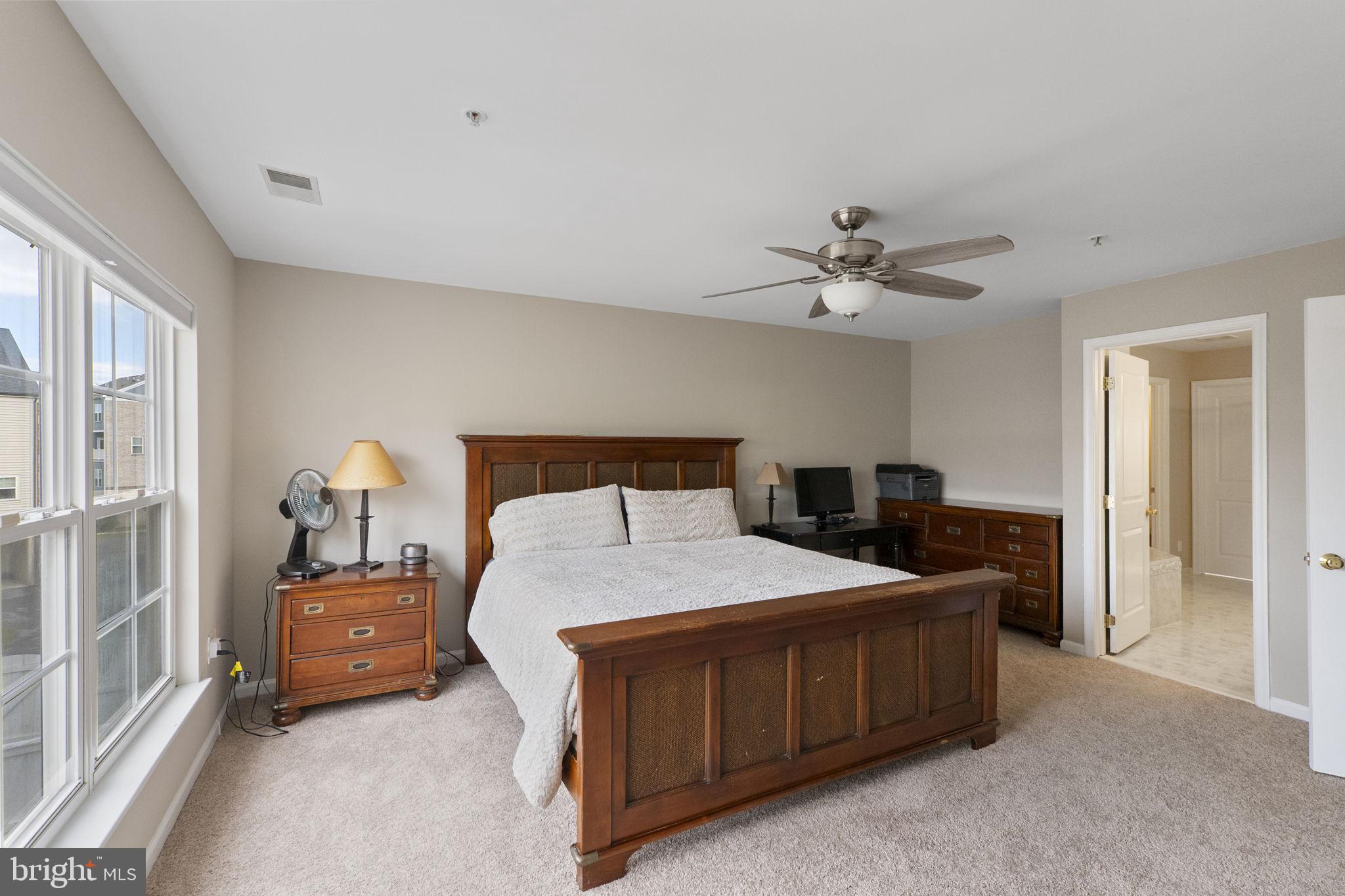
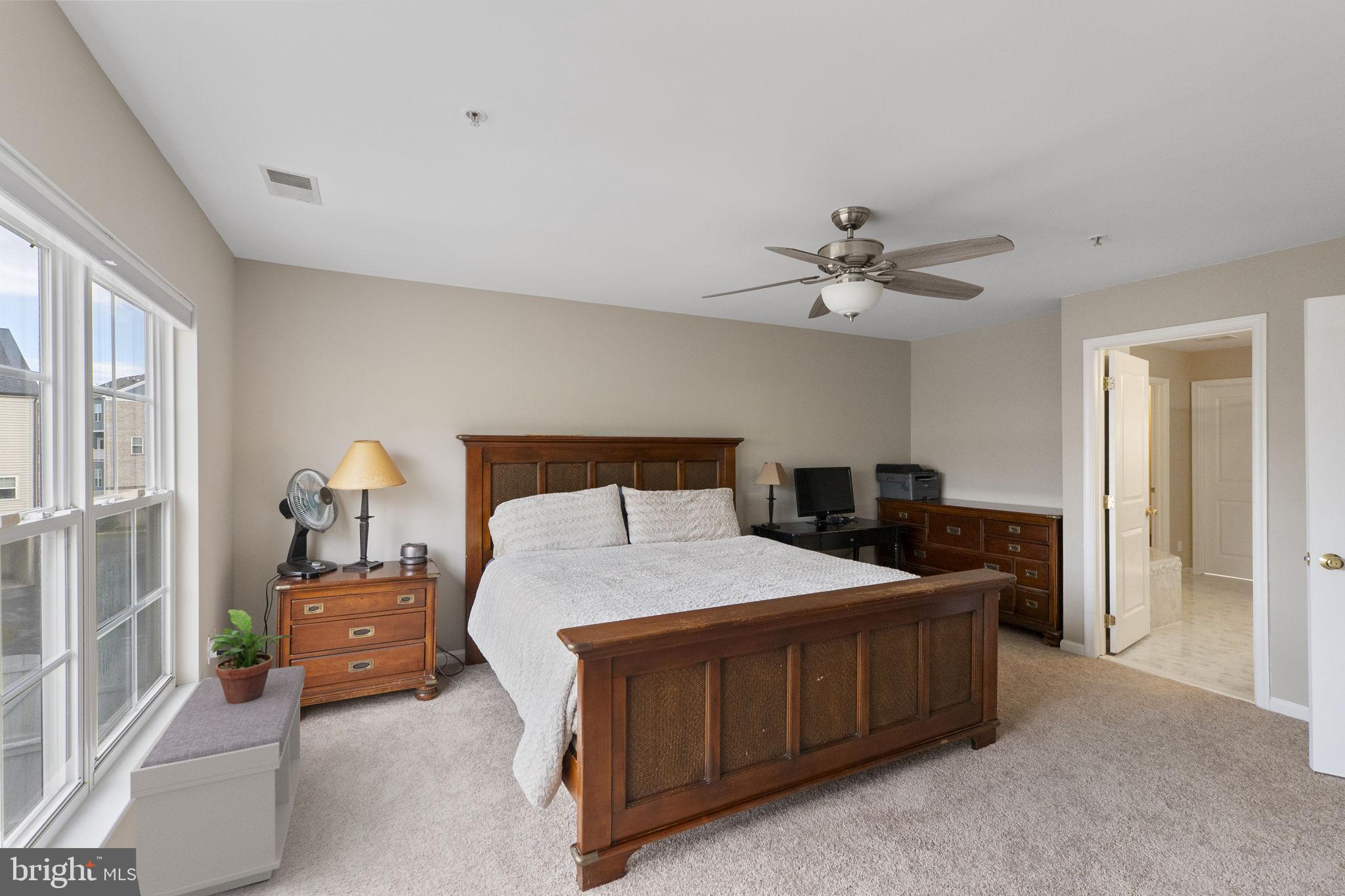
+ bench (236, 767)
+ potted plant (250, 656)
